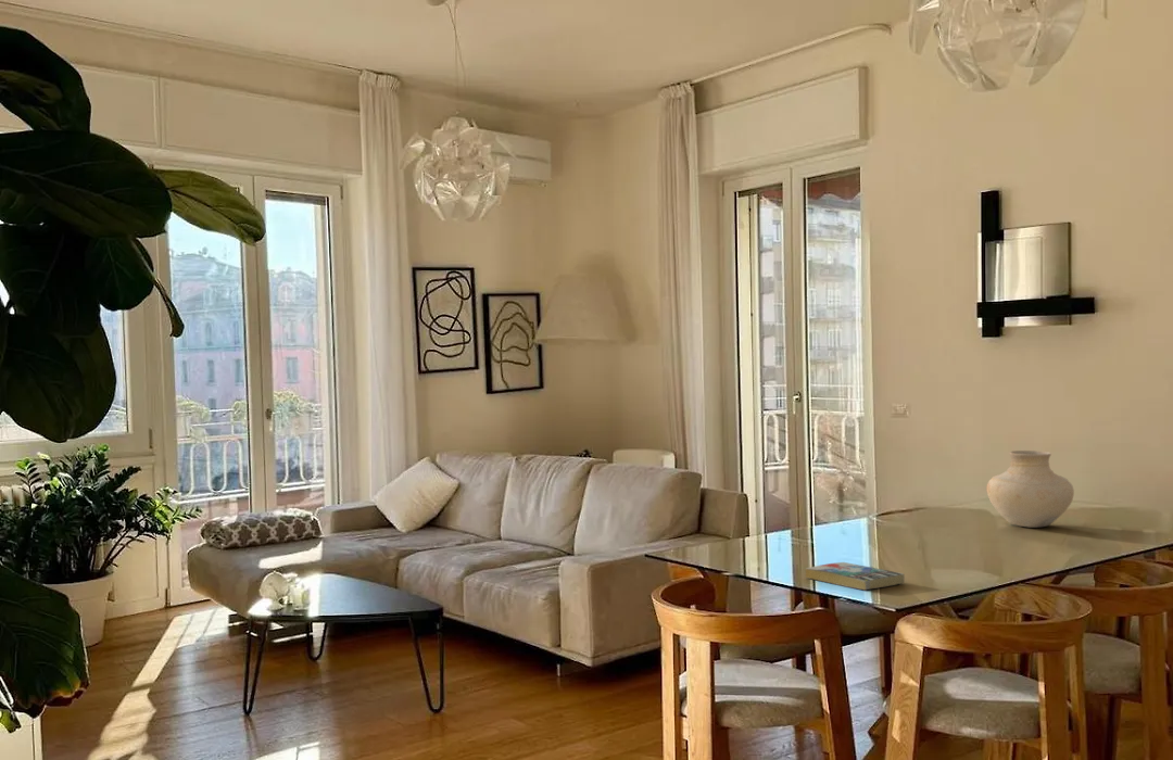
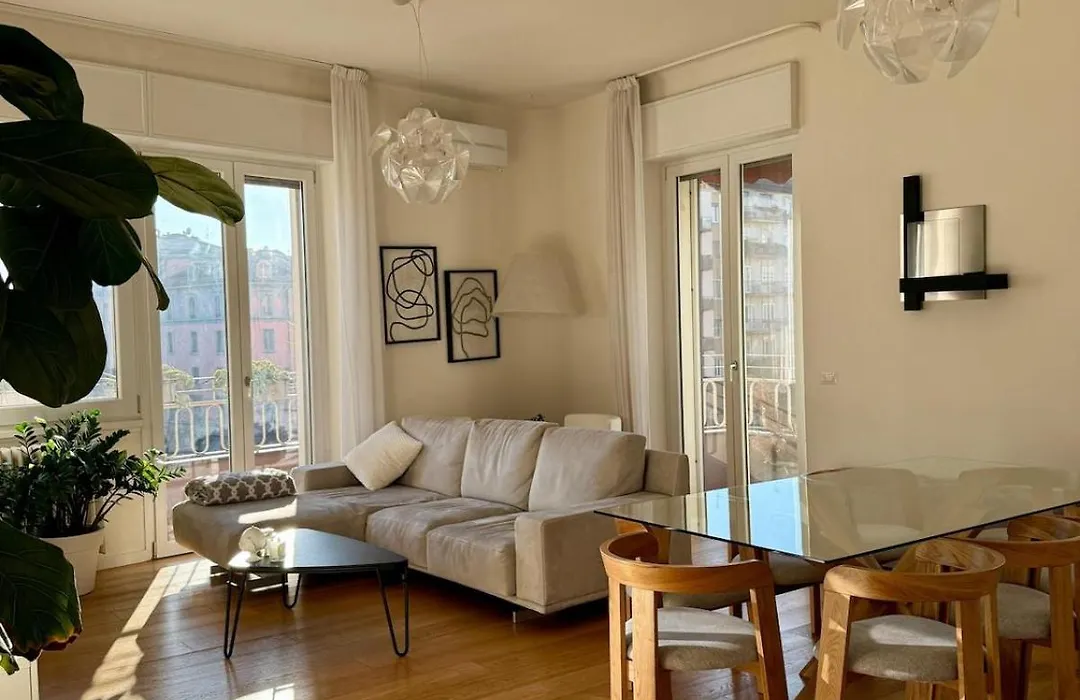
- vase (1029, 489)
- book (854, 574)
